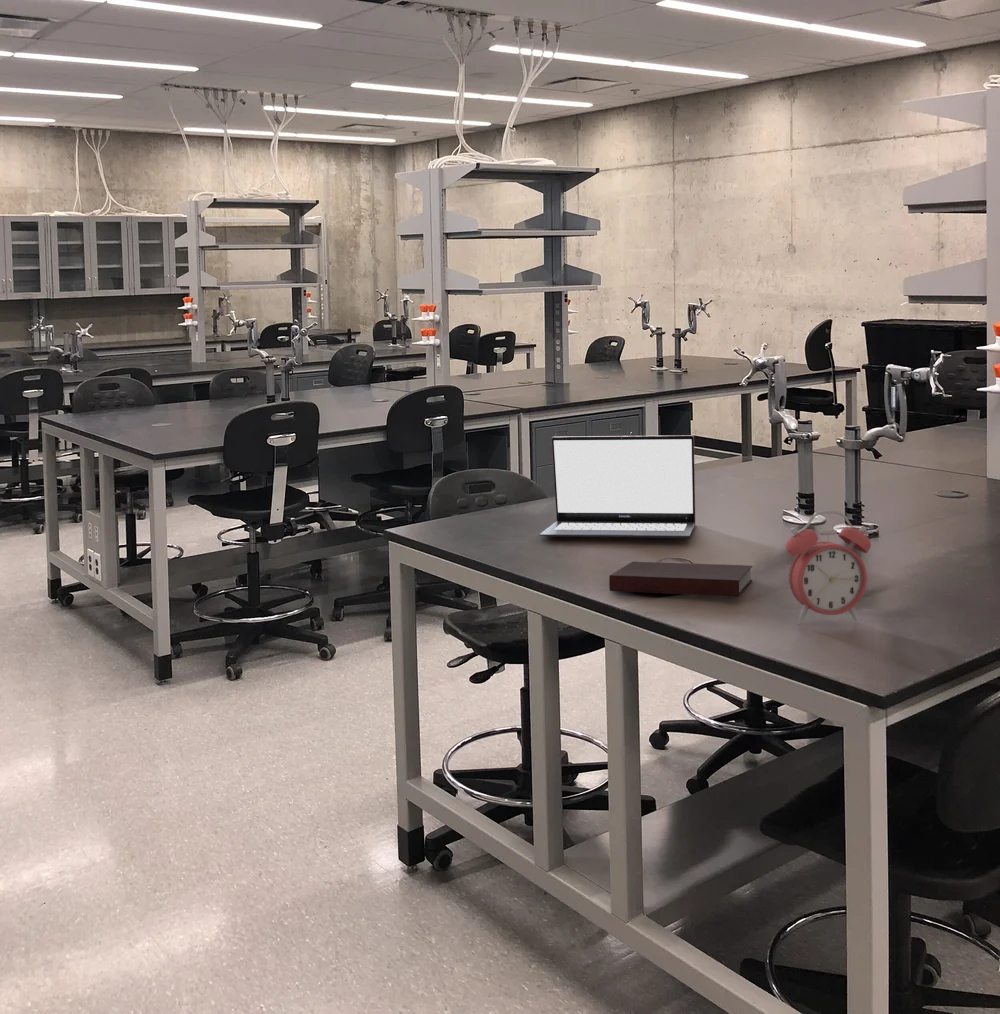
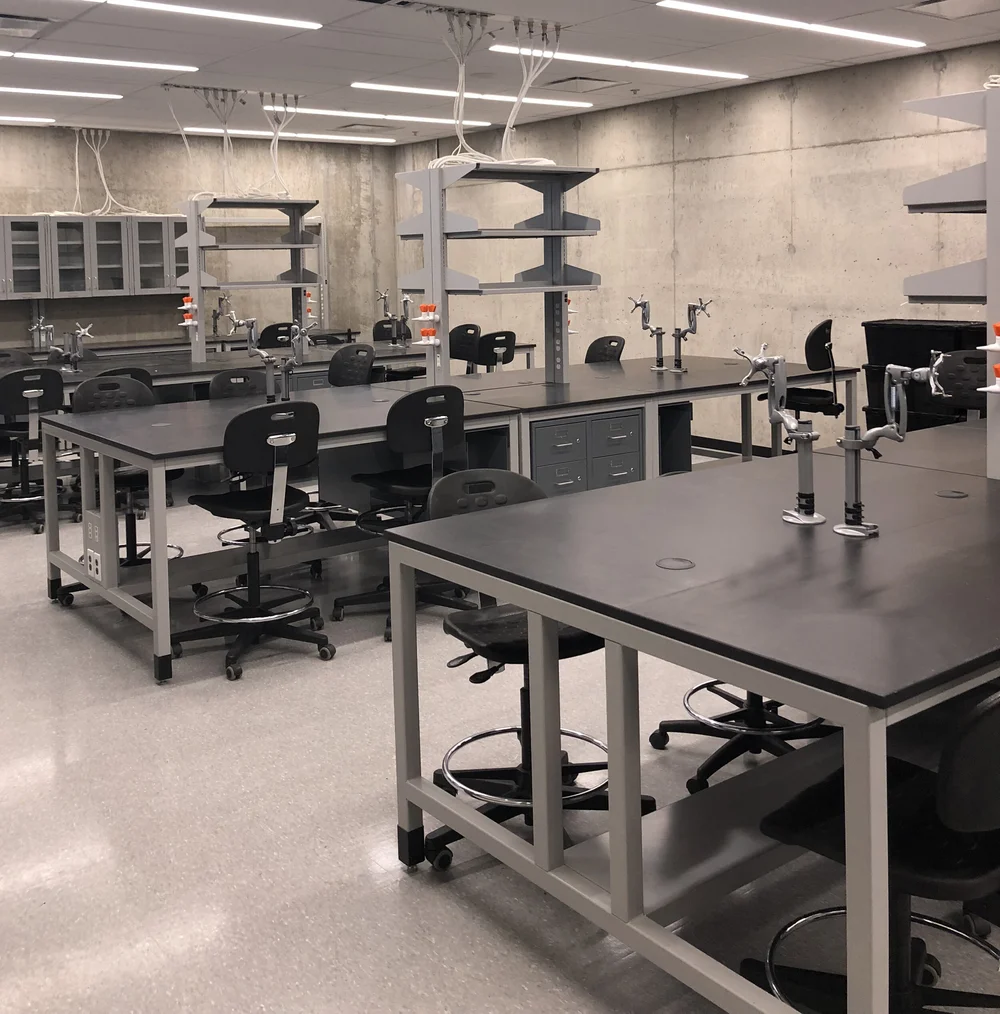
- alarm clock (828, 567)
- laptop (619, 484)
- notebook (682, 578)
